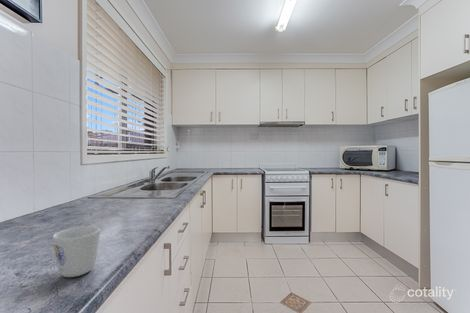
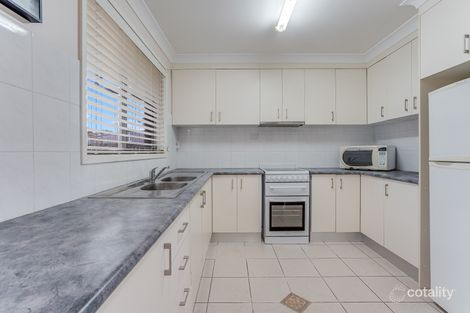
- mug (72, 250)
